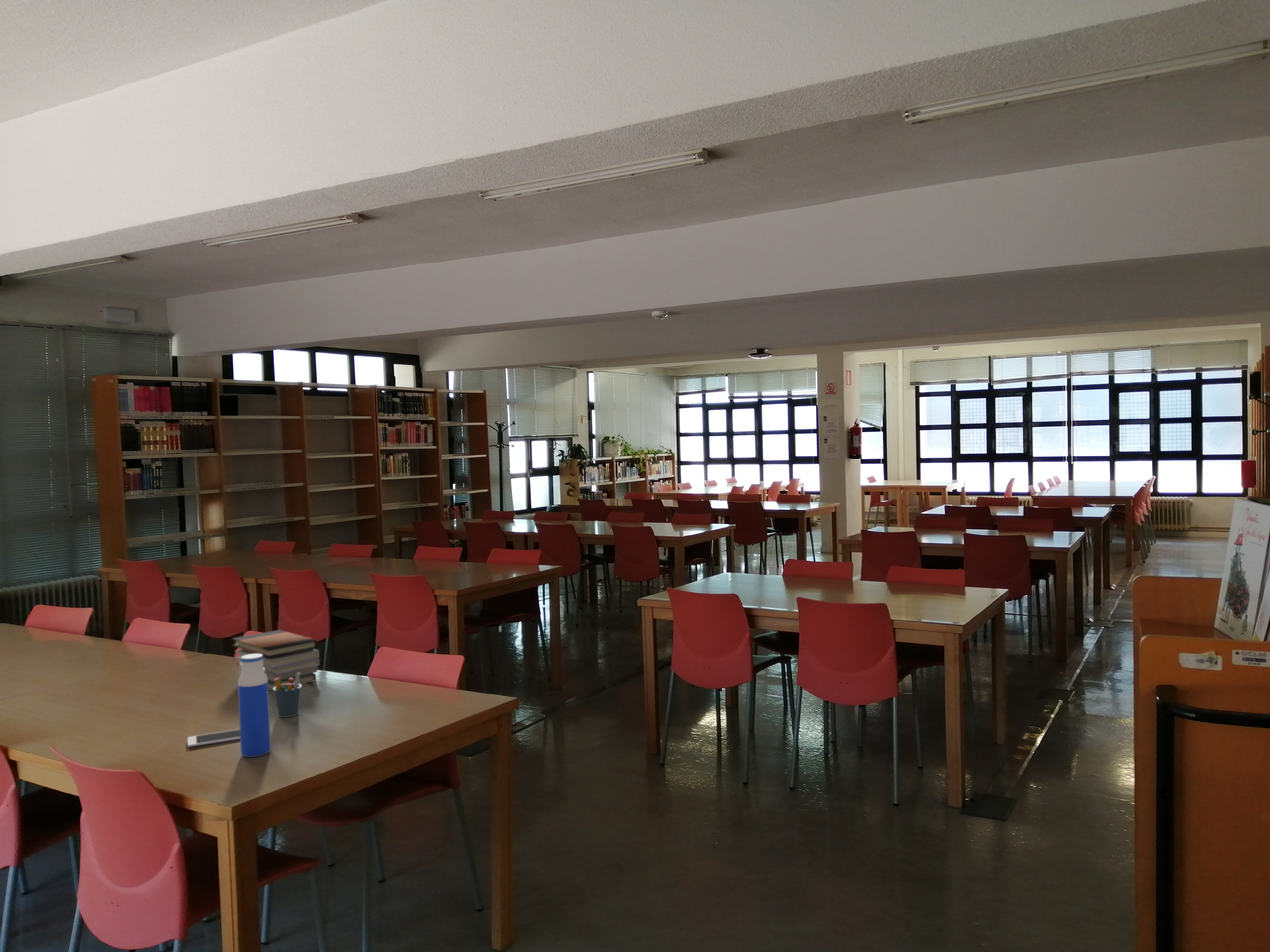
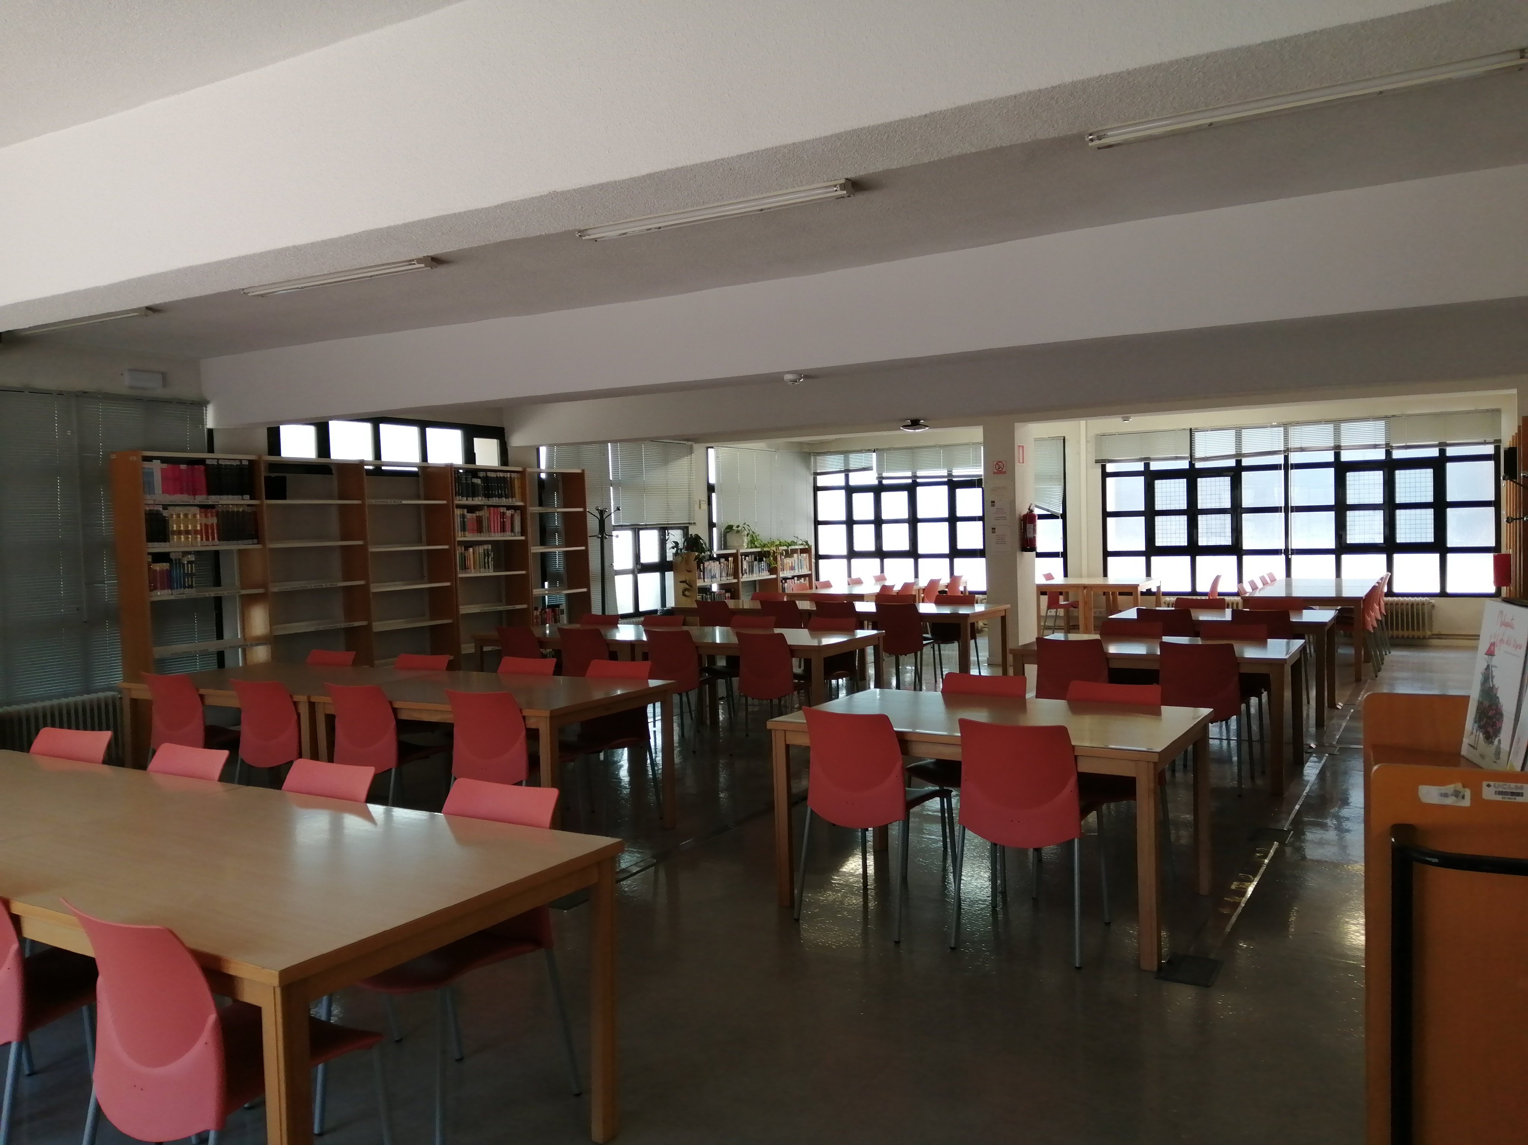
- water bottle (254, 704)
- book stack (277, 659)
- pen holder (287, 693)
- cell phone (221, 737)
